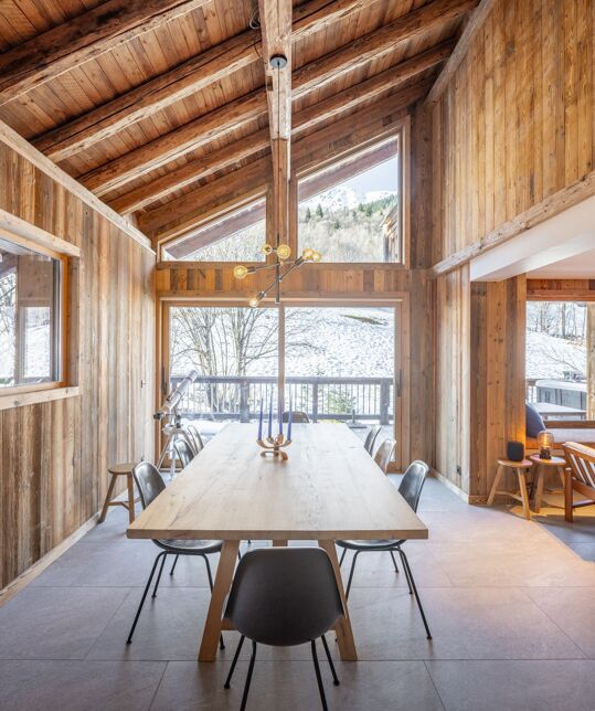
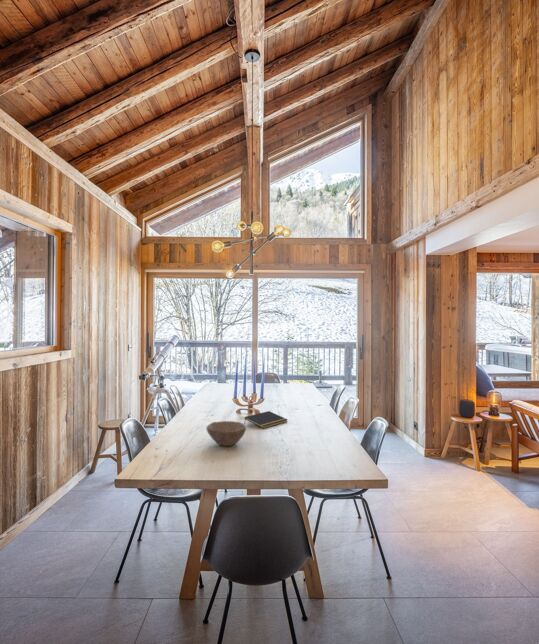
+ notepad (266, 419)
+ bowl (226, 434)
